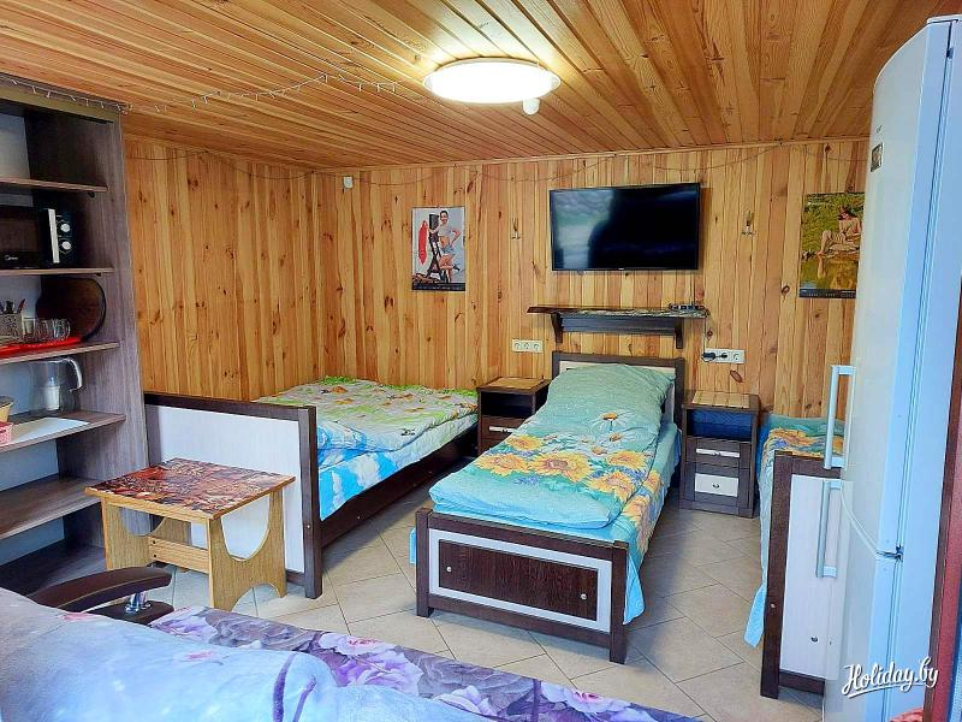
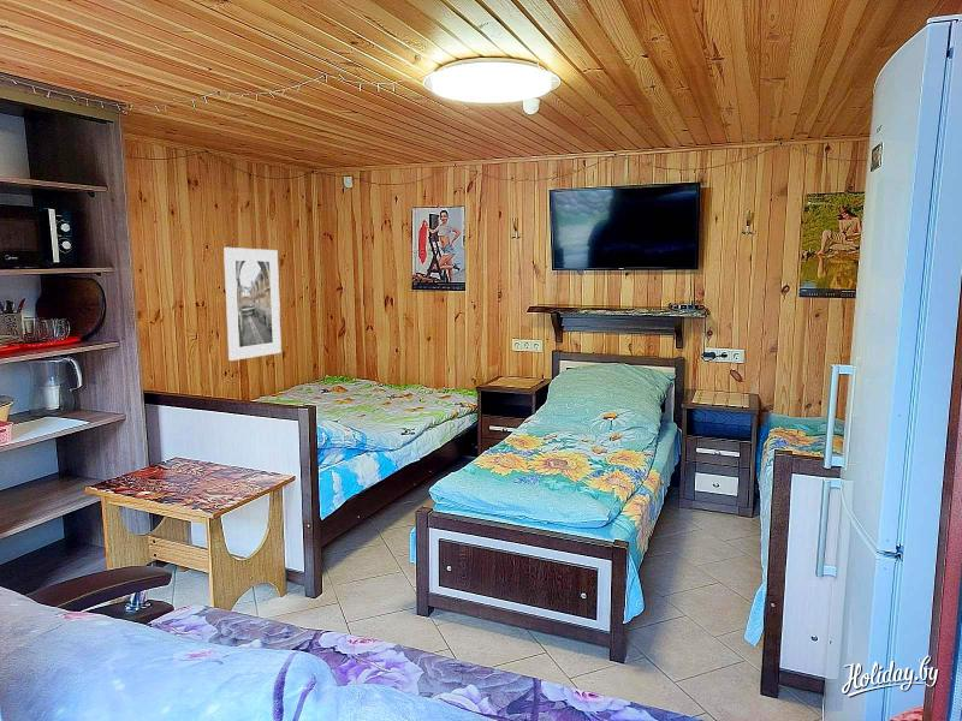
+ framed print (254, 303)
